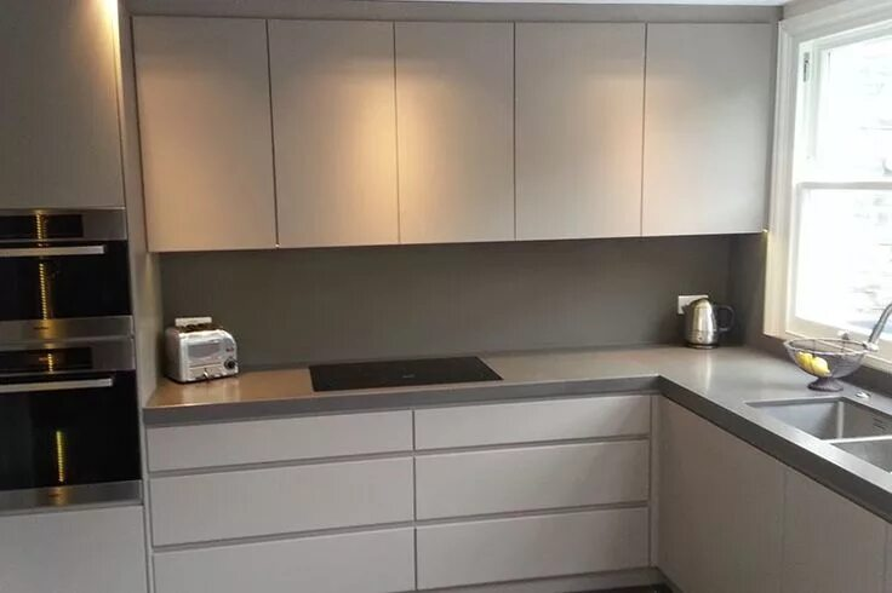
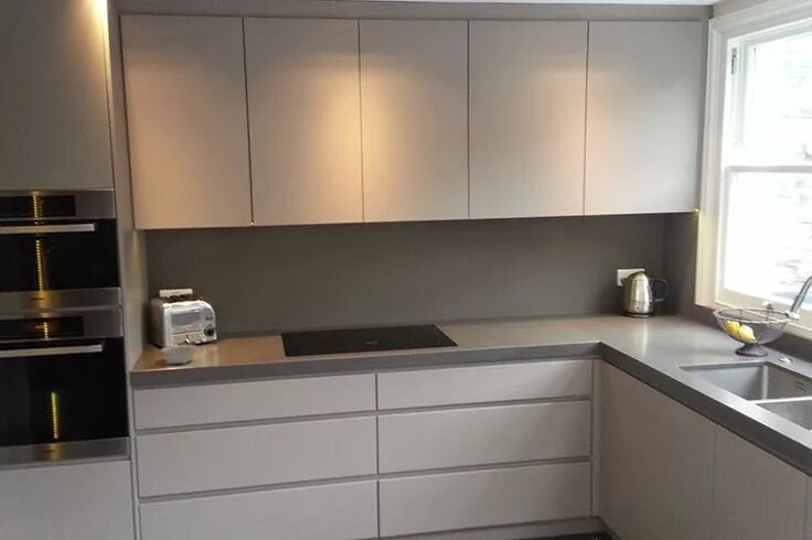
+ legume (179, 354)
